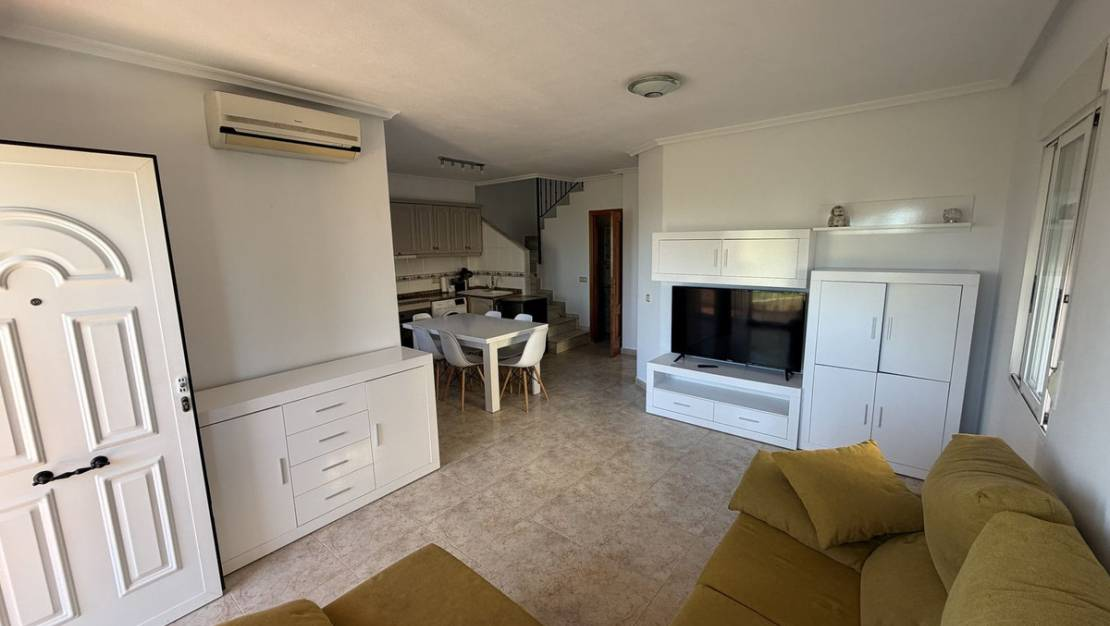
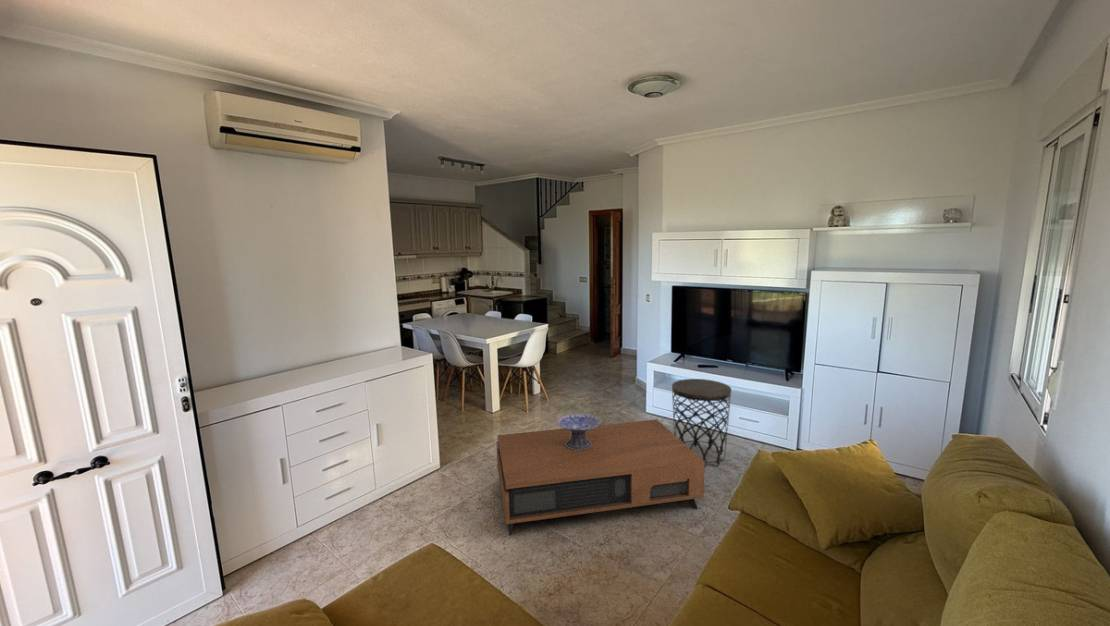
+ side table (700, 422)
+ decorative bowl (578, 432)
+ coffee table (592, 470)
